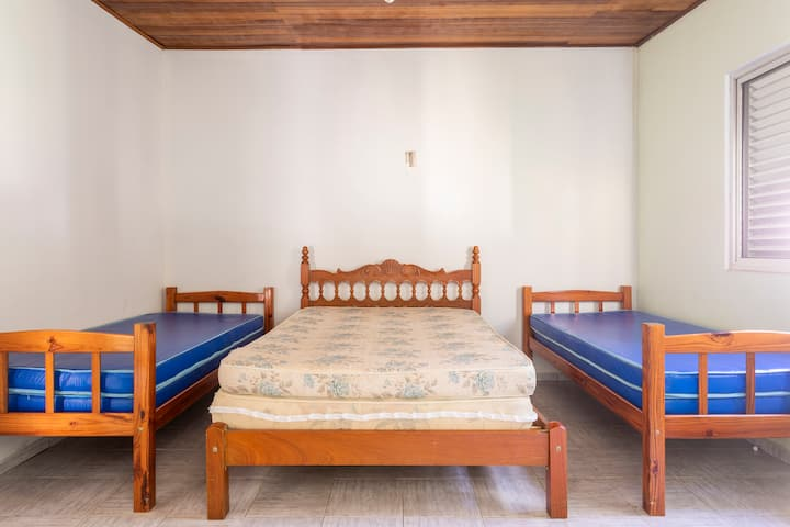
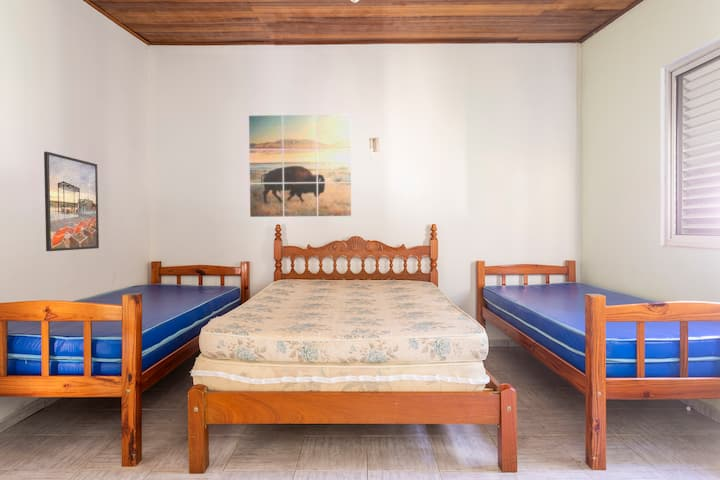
+ wall art (300, 165)
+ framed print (73, 204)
